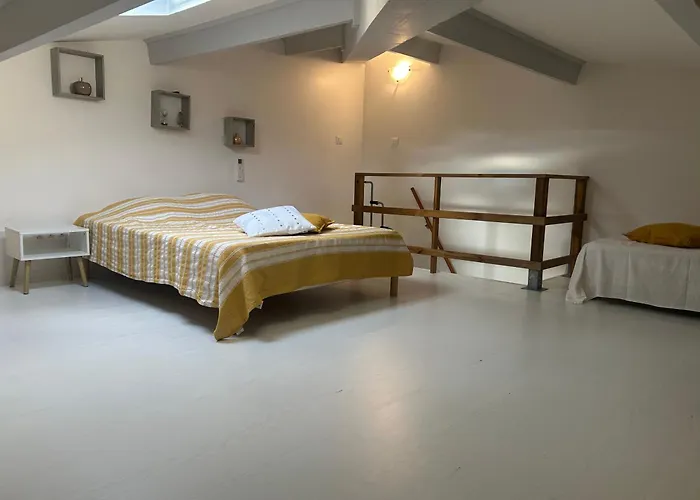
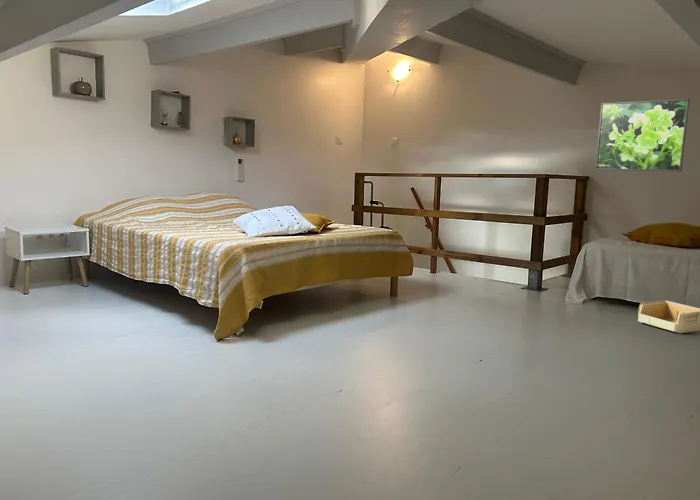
+ storage bin (670, 316)
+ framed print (639, 136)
